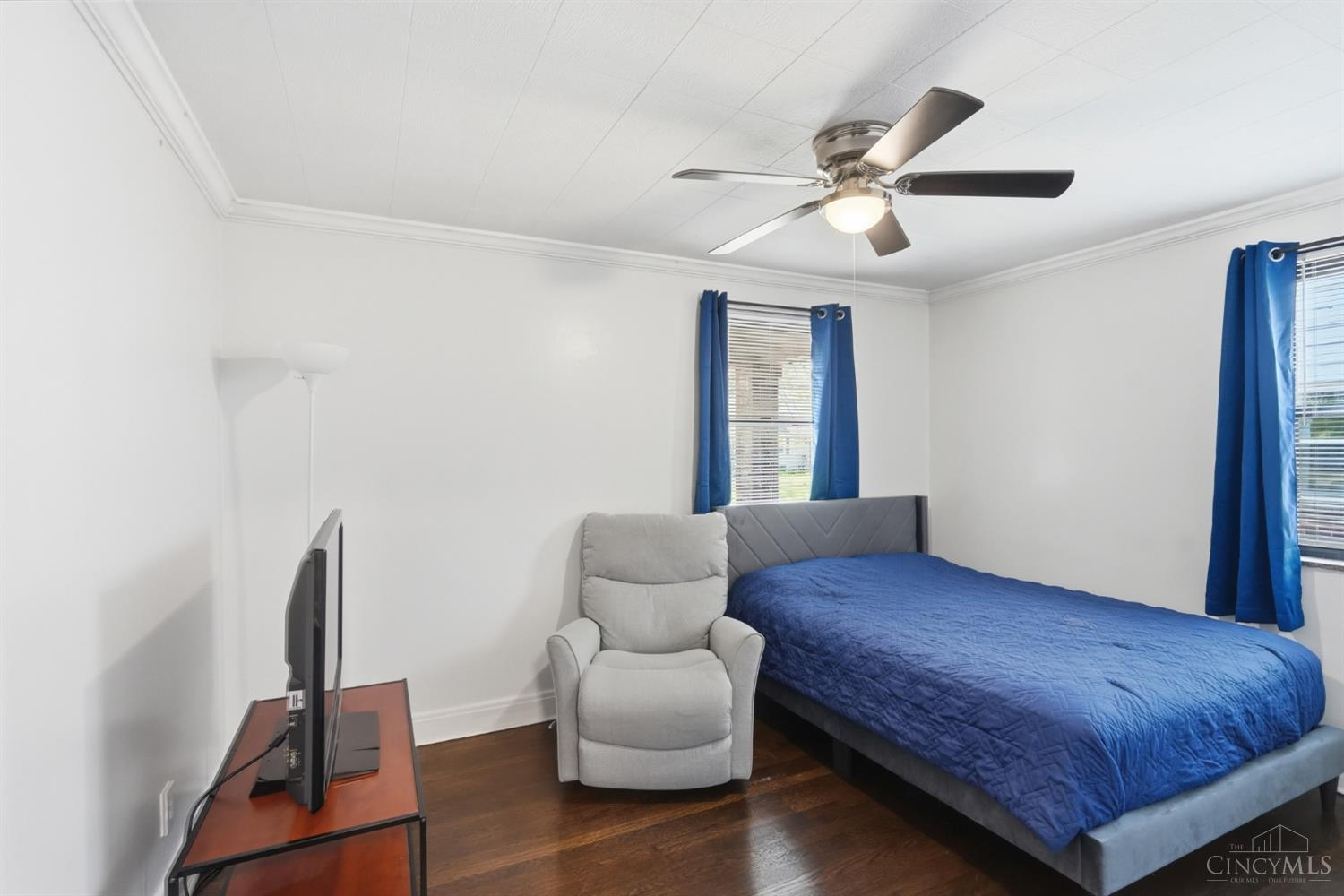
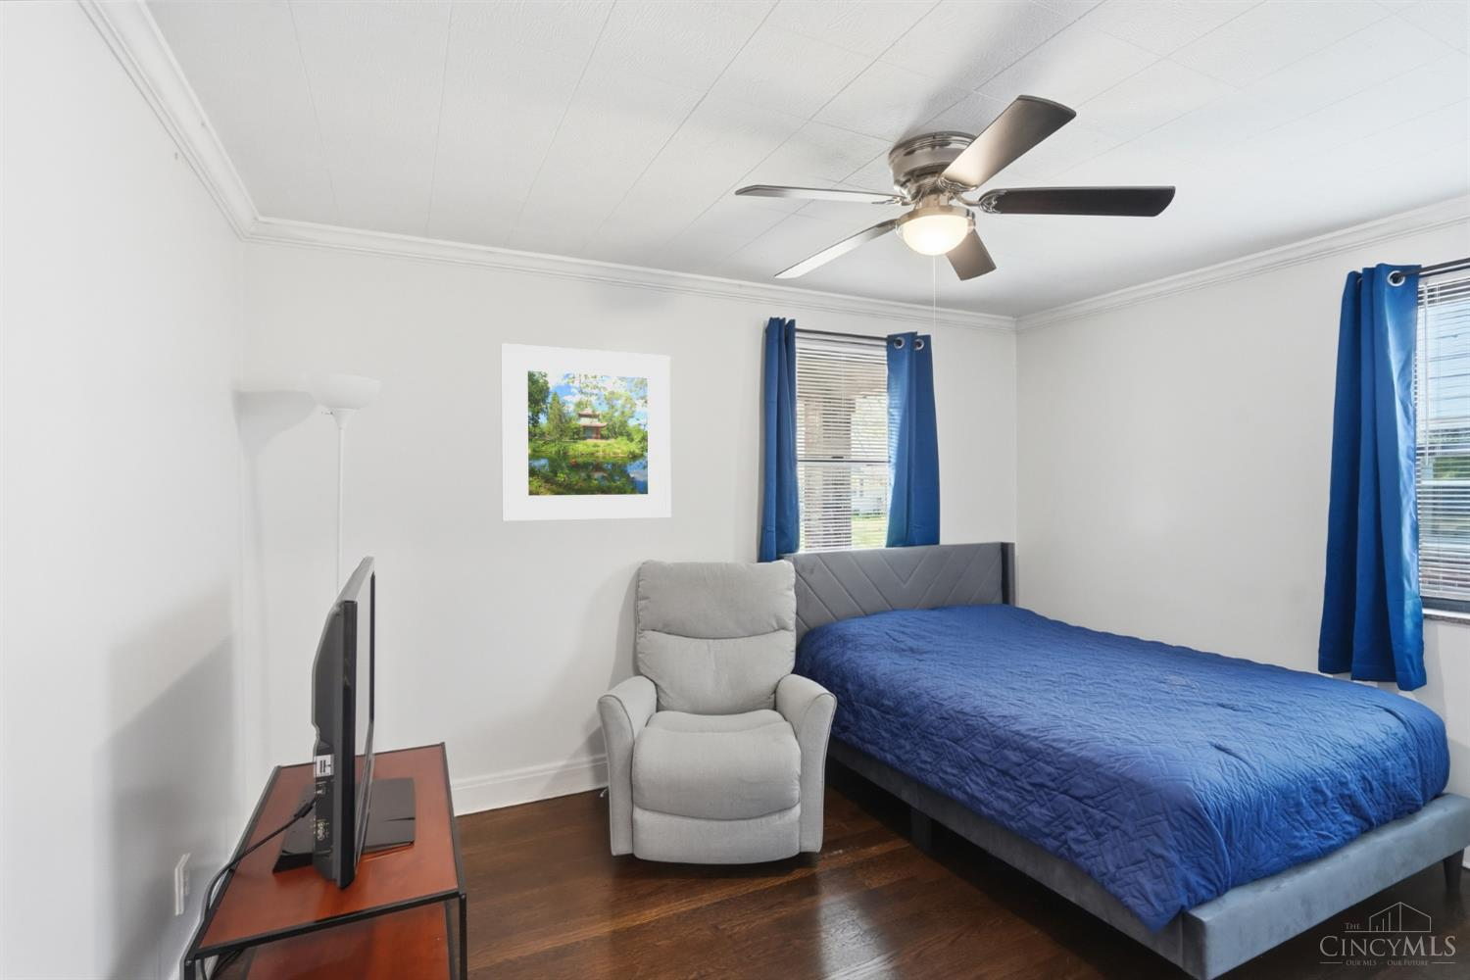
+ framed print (588, 434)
